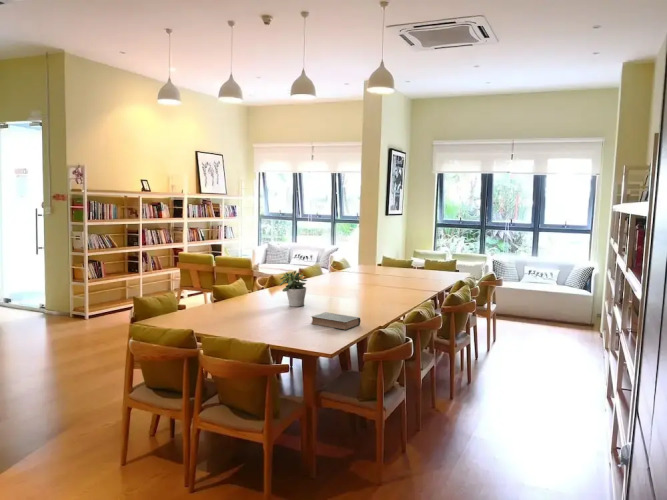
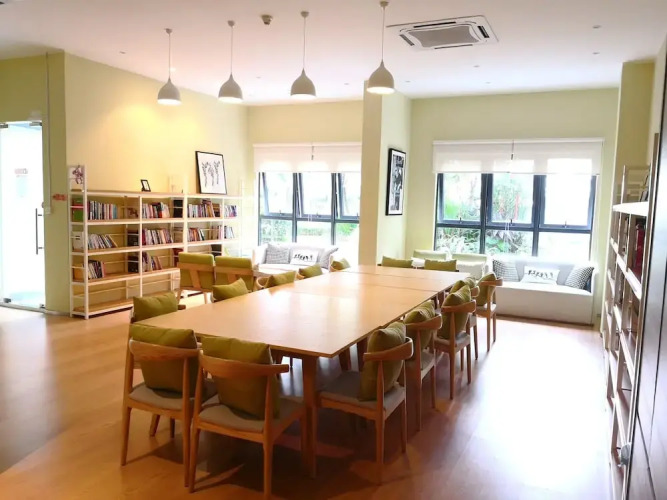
- potted plant (291, 287)
- book (335, 320)
